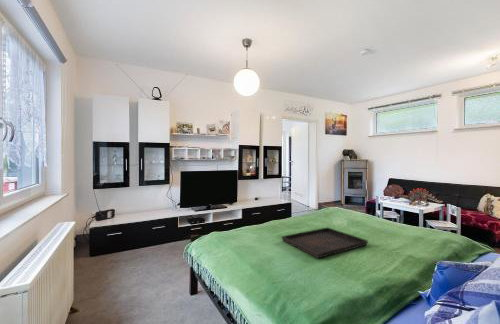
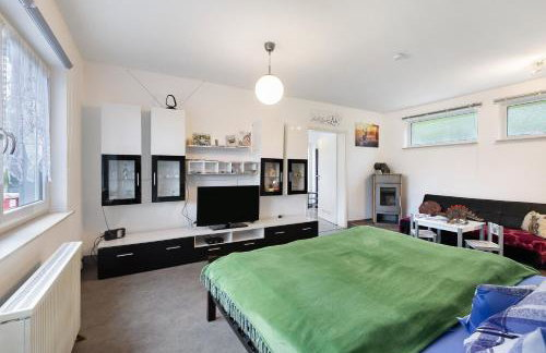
- serving tray (323, 240)
